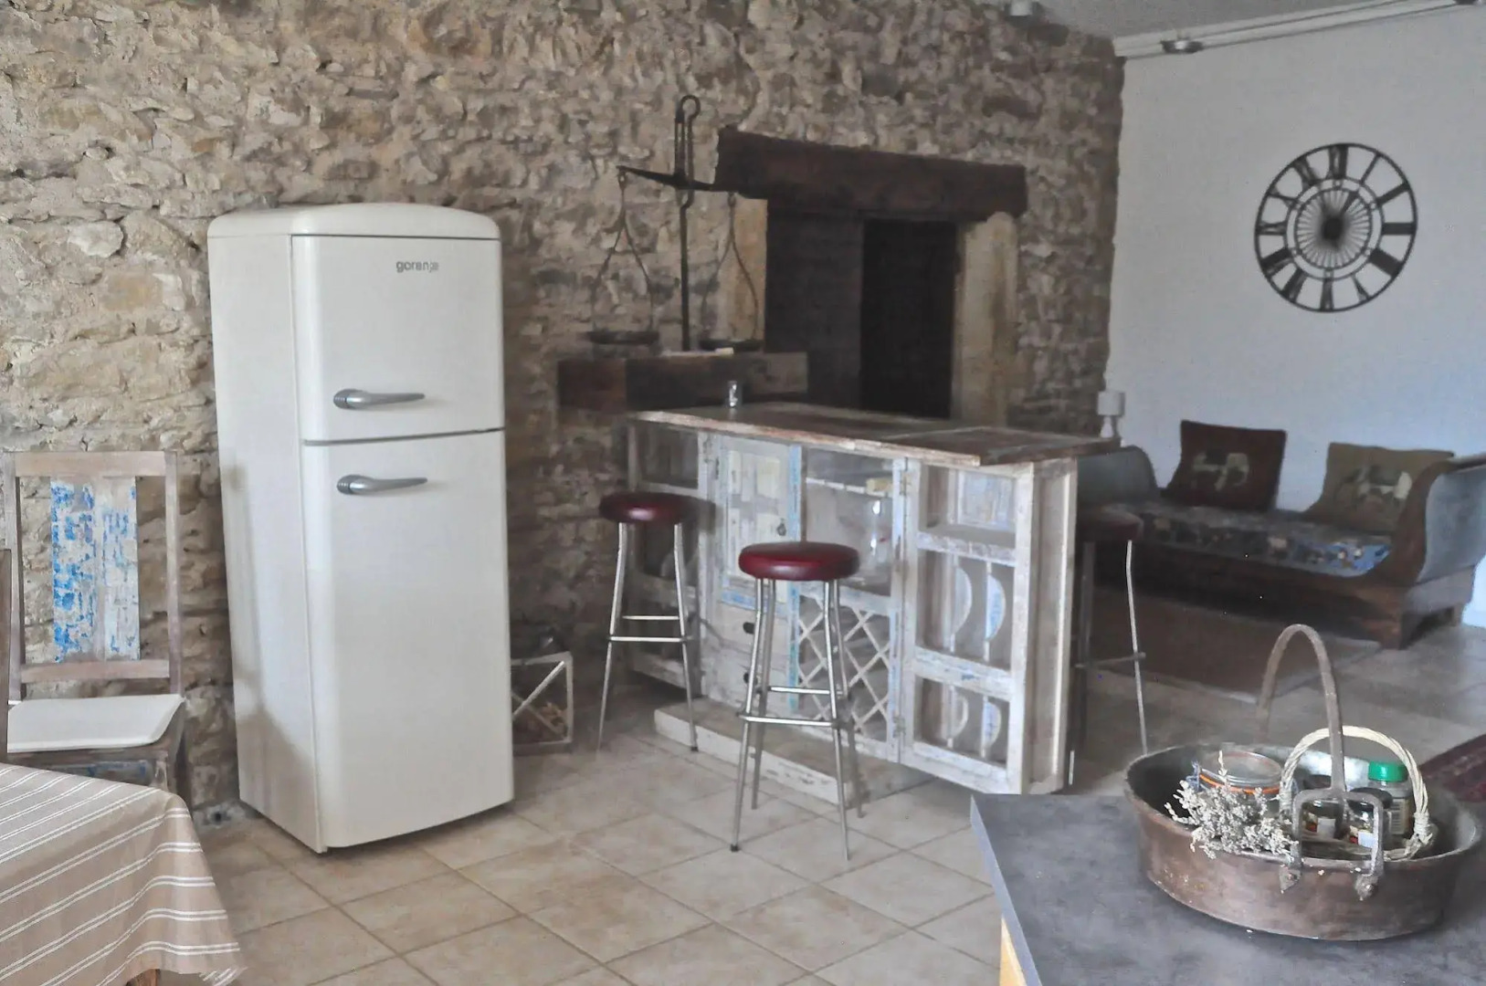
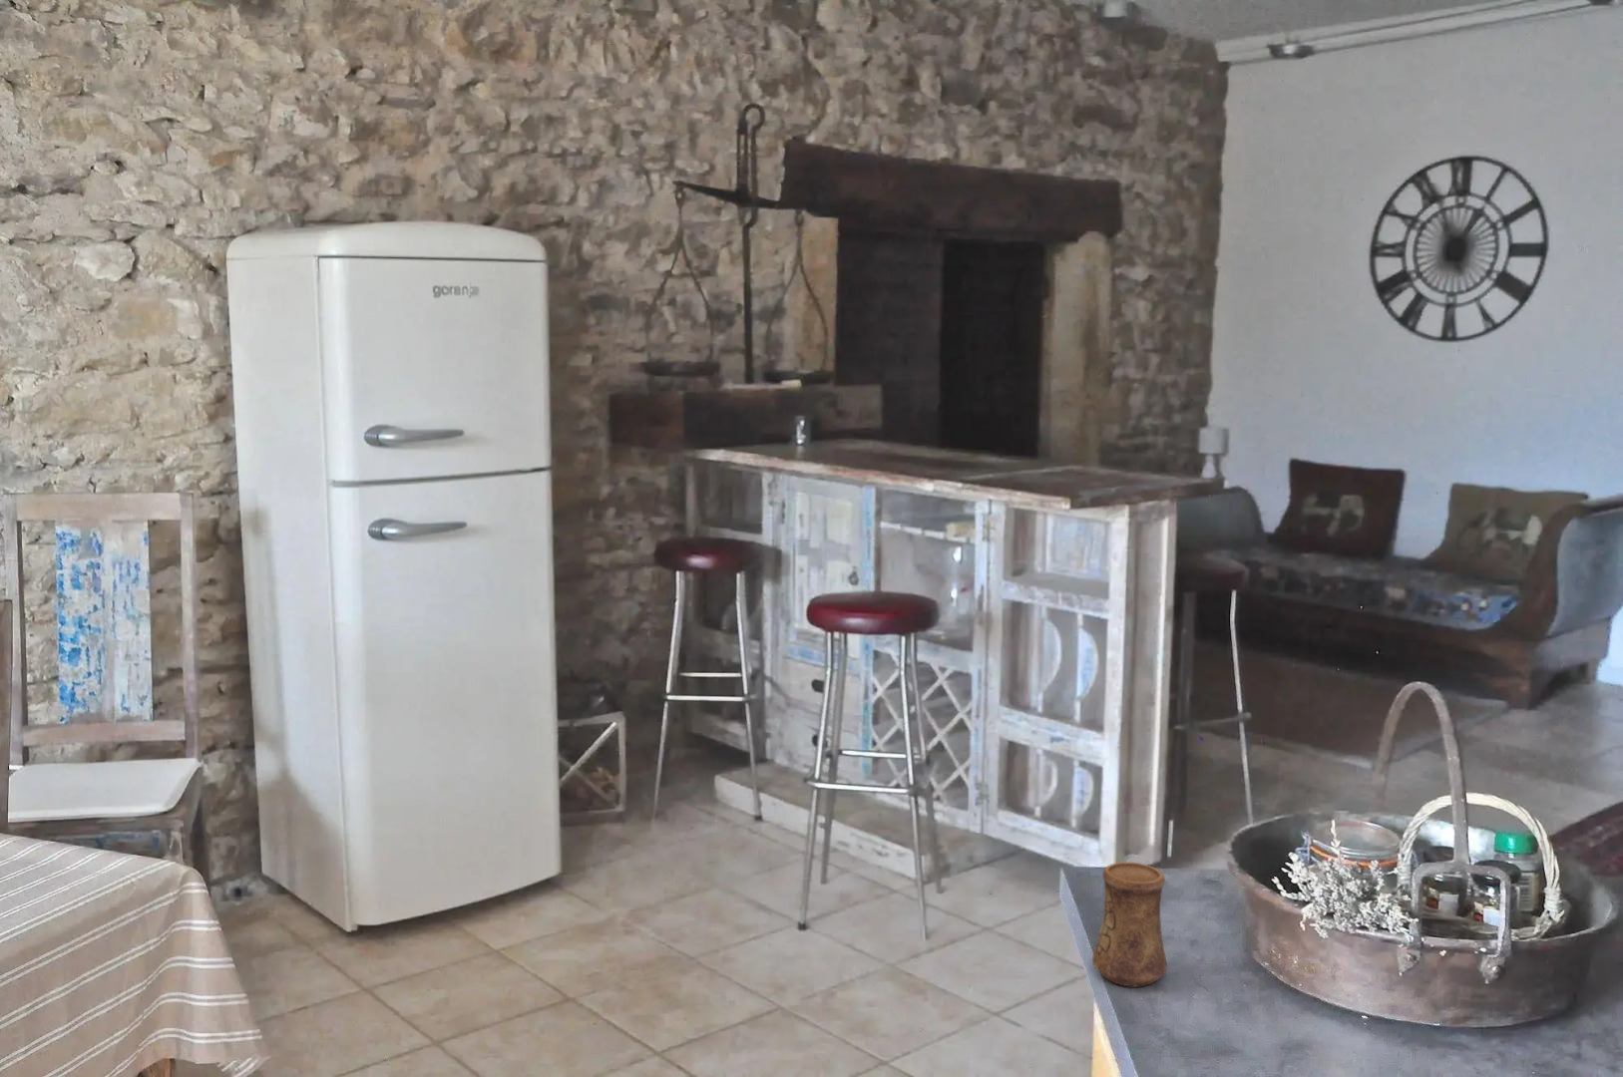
+ cup (1131, 923)
